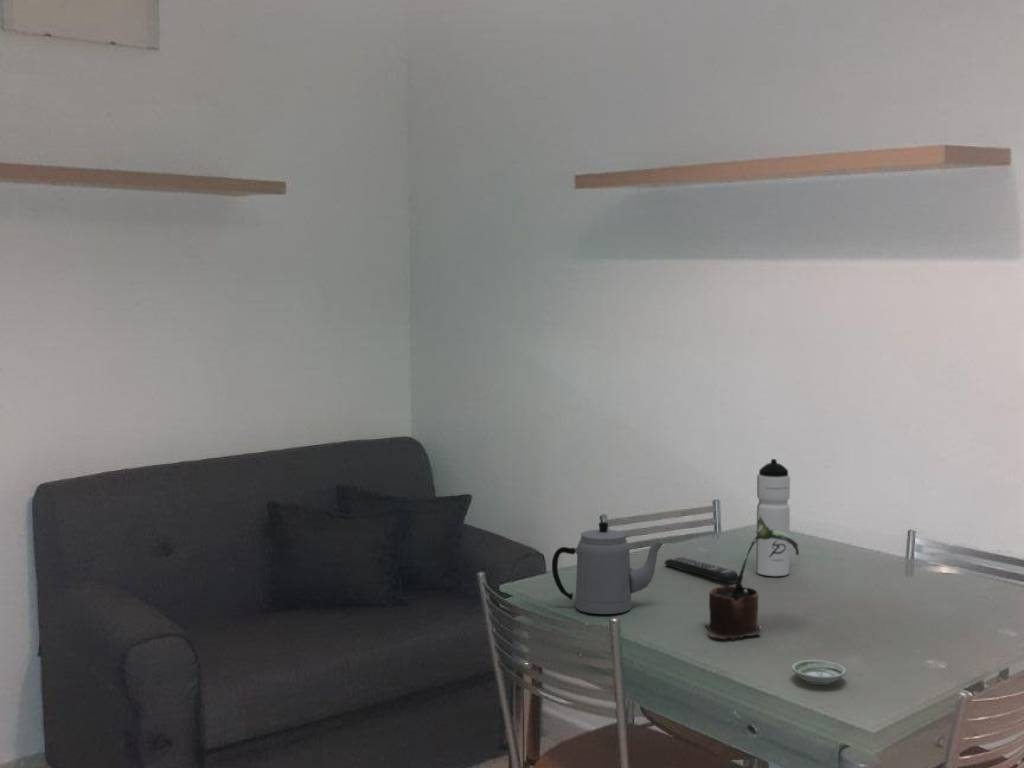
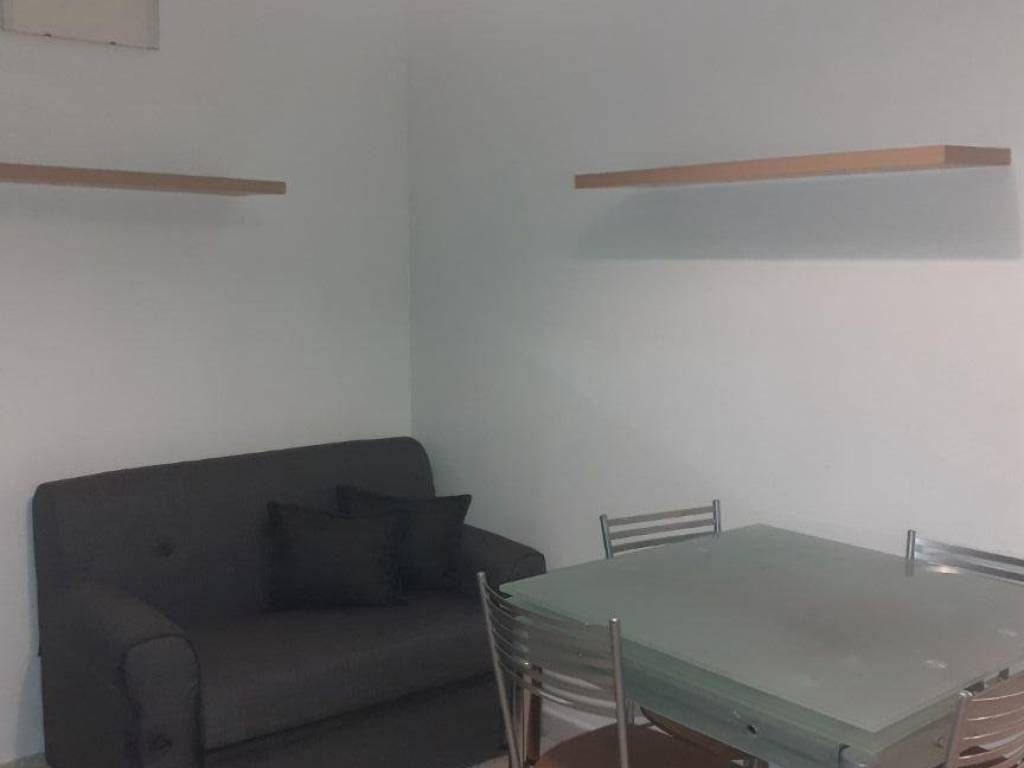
- potted plant (744, 568)
- teapot (607, 564)
- water bottle (773, 516)
- remote control (700, 569)
- saucer (818, 674)
